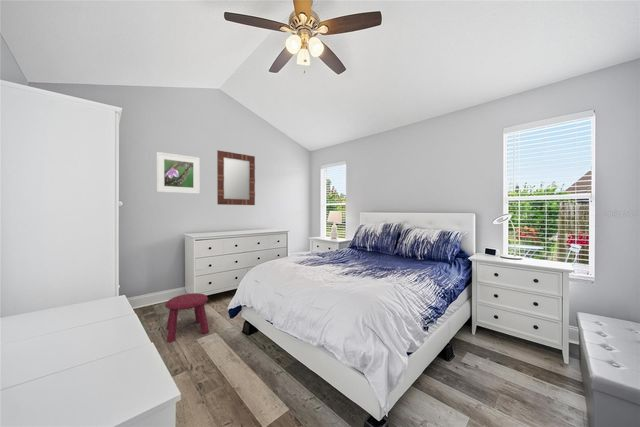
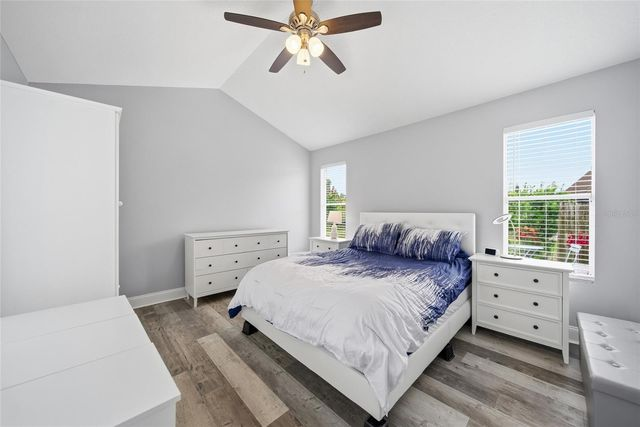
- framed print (179, 174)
- stool (187, 308)
- home mirror (237, 179)
